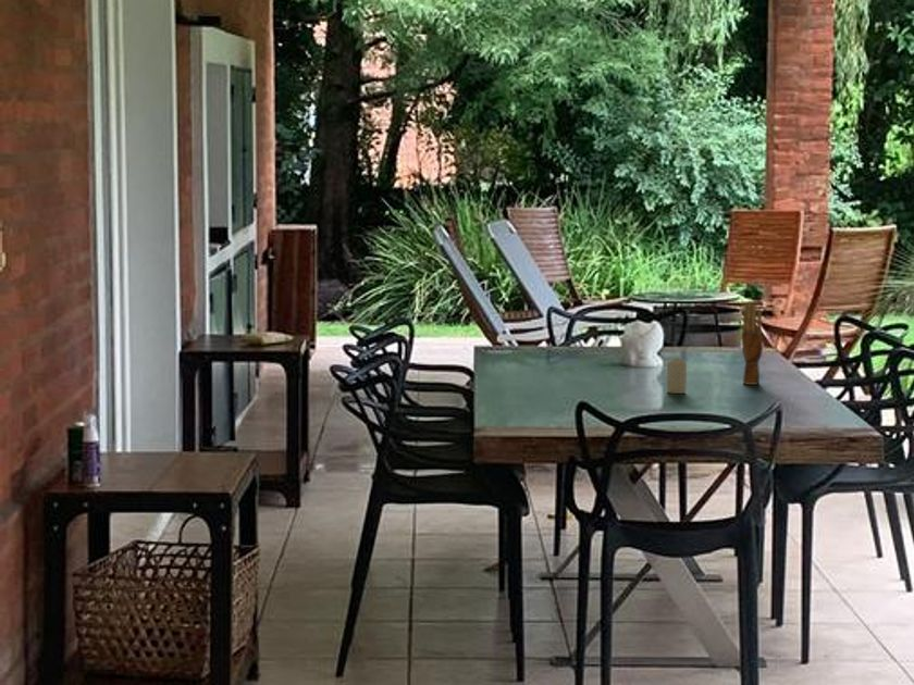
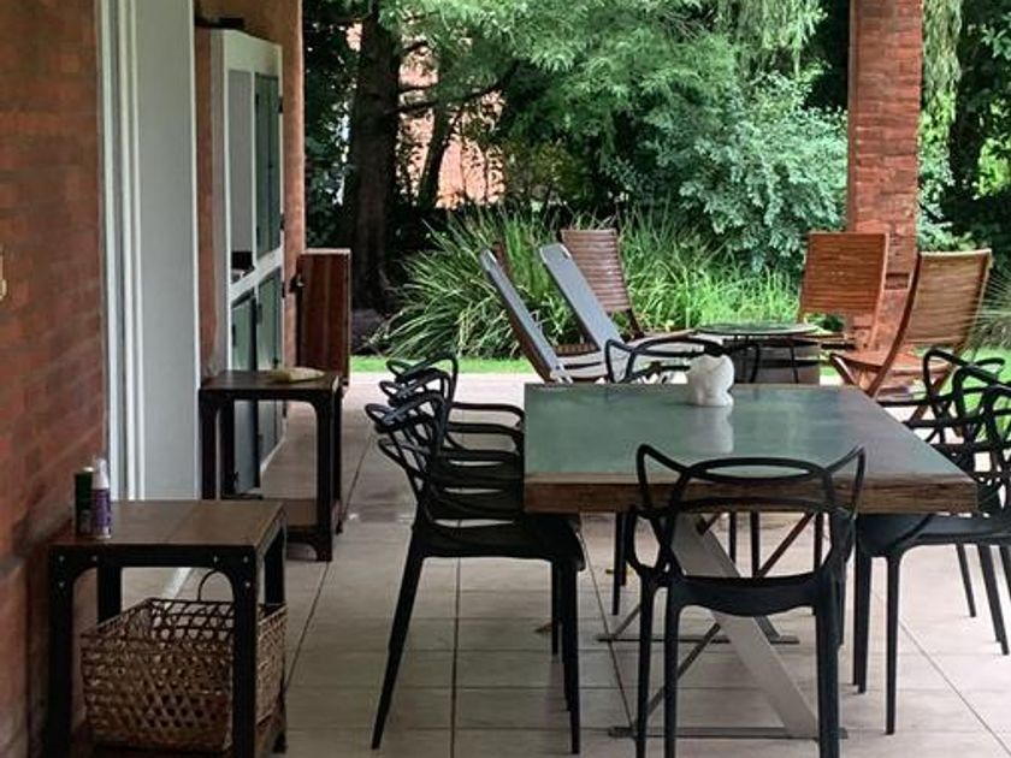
- candle (676, 374)
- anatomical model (751, 341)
